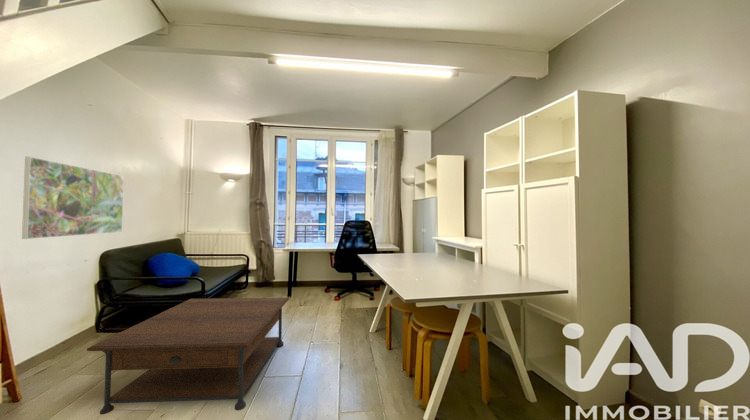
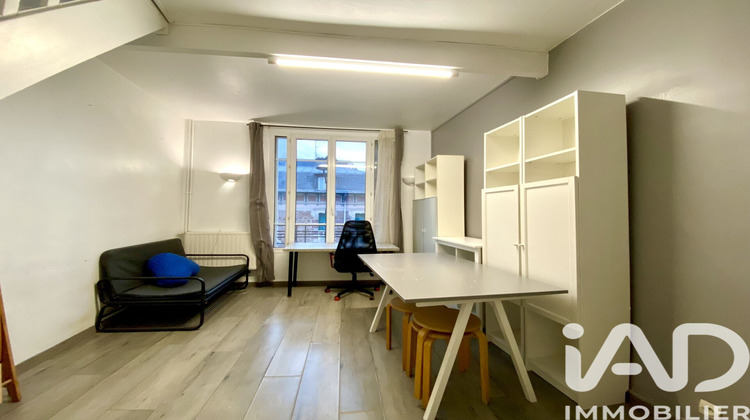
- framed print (82, 201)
- coffee table (212, 343)
